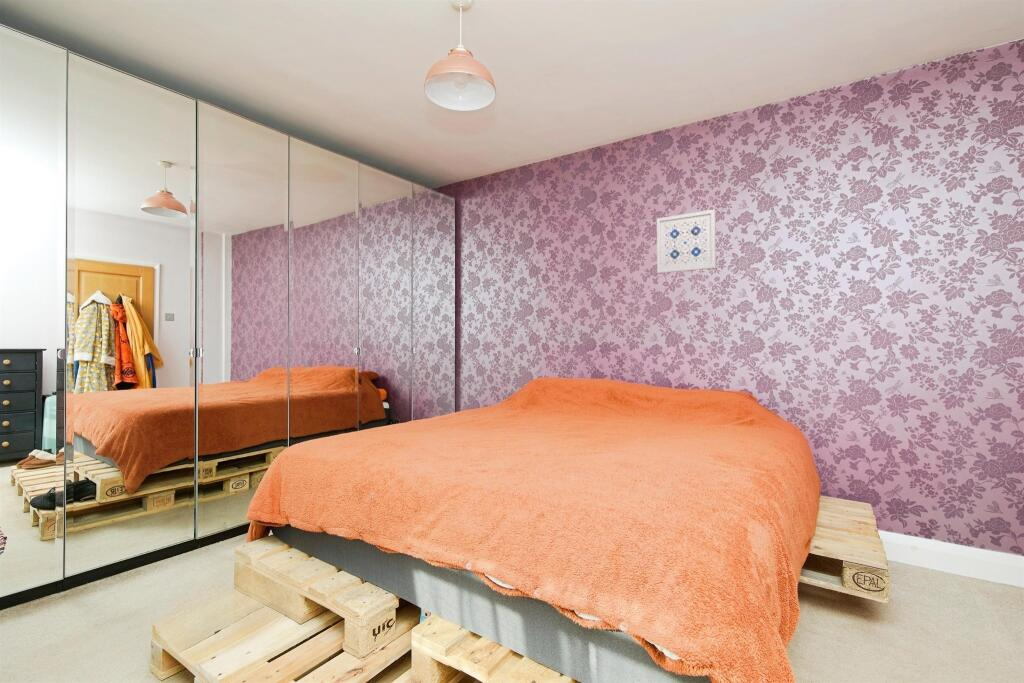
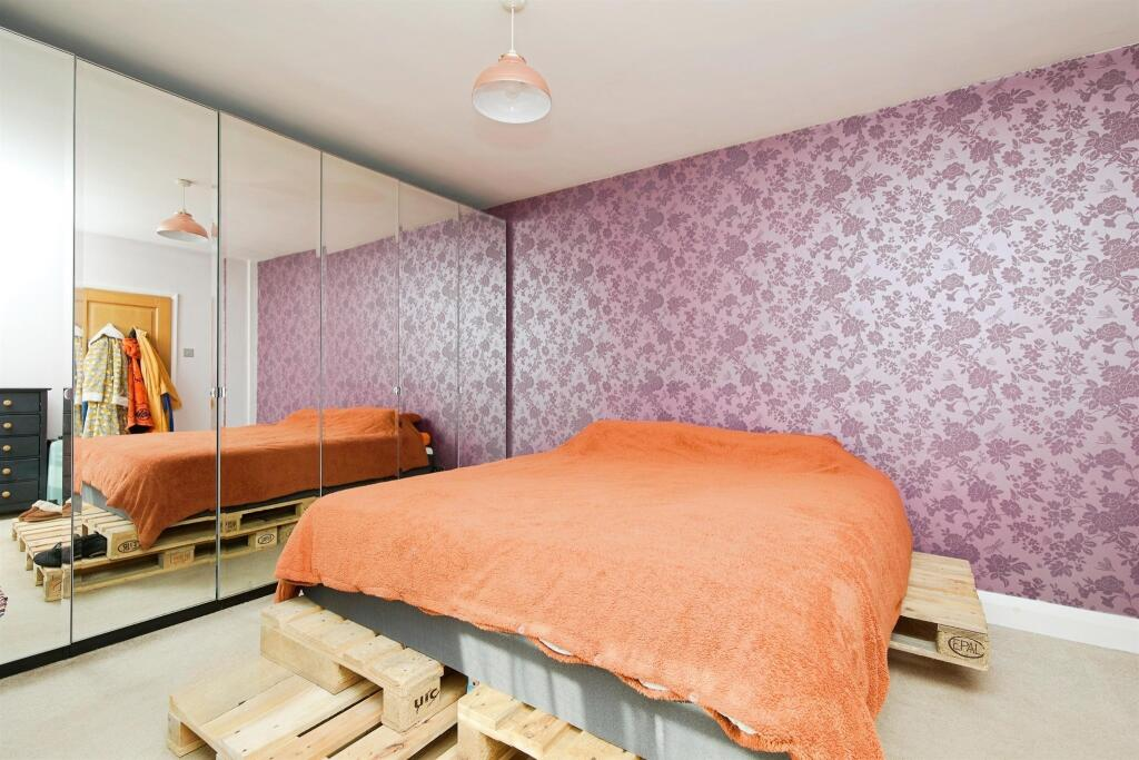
- wall art (685, 242)
